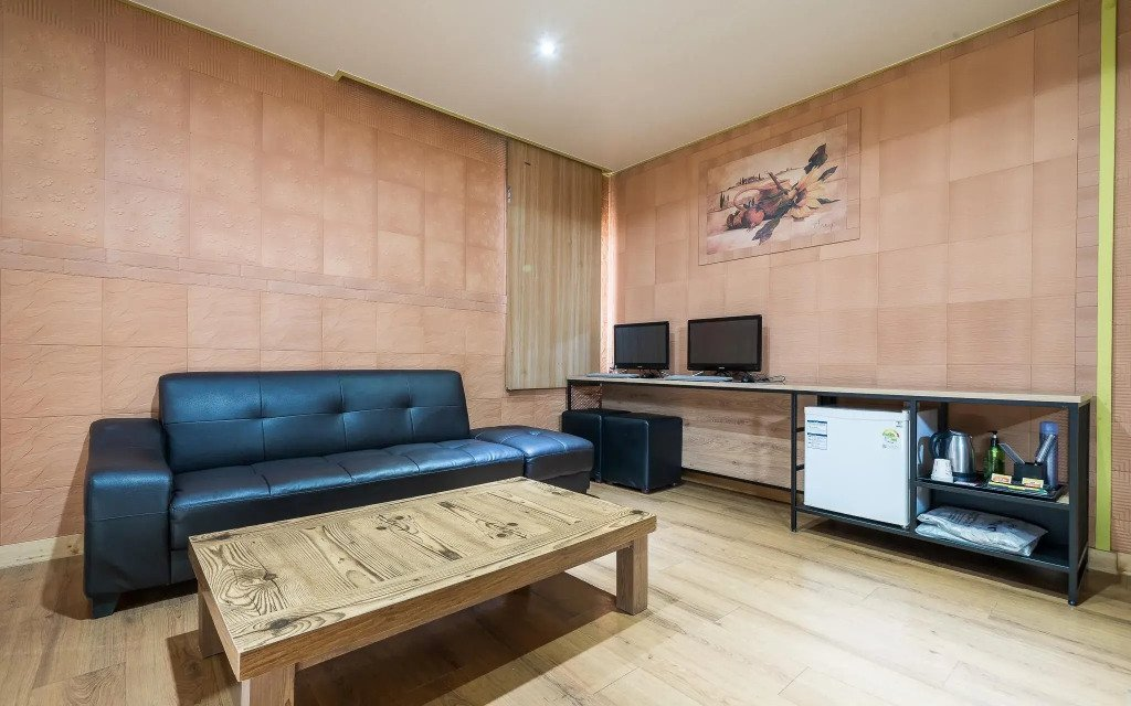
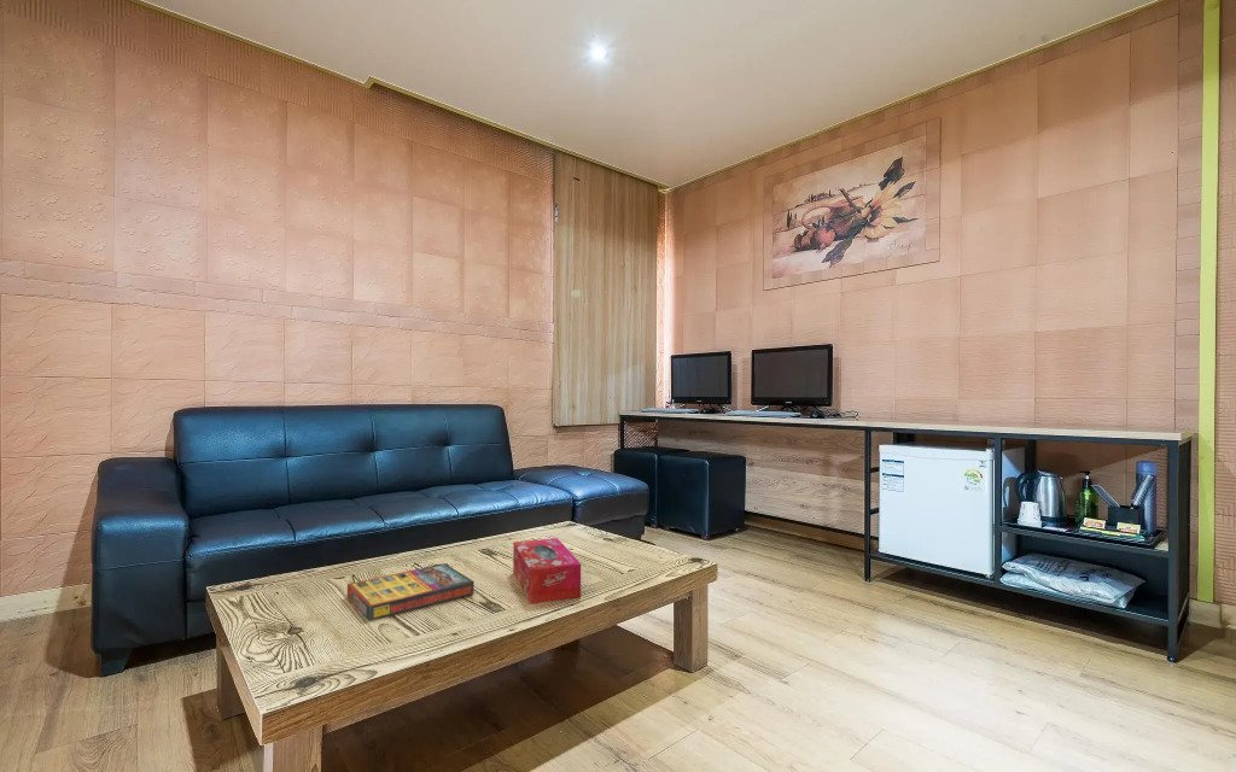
+ game compilation box (410, 589)
+ tissue box (544, 567)
